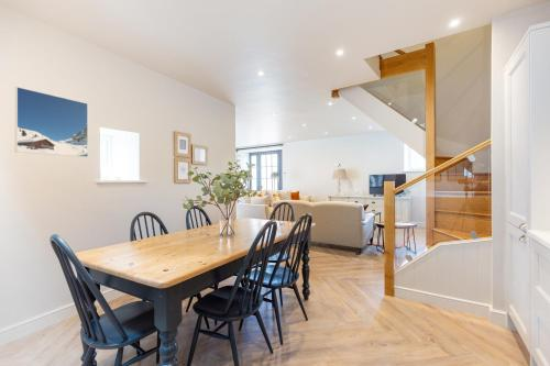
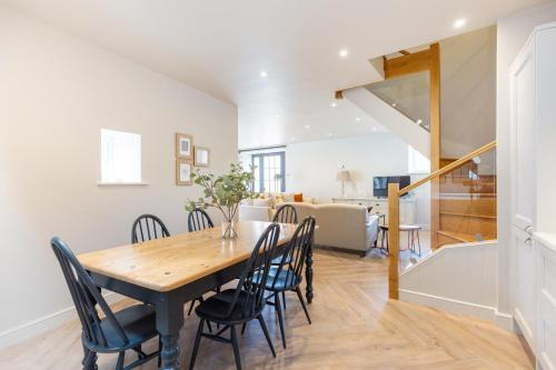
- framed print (54, 125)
